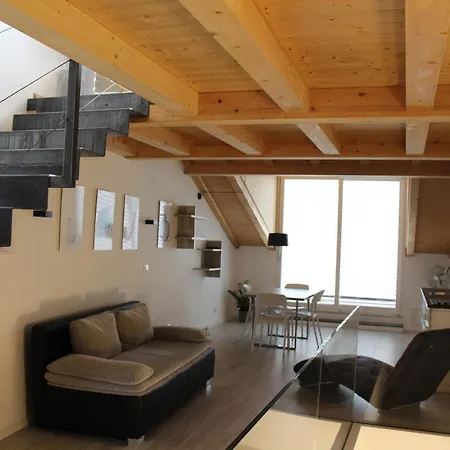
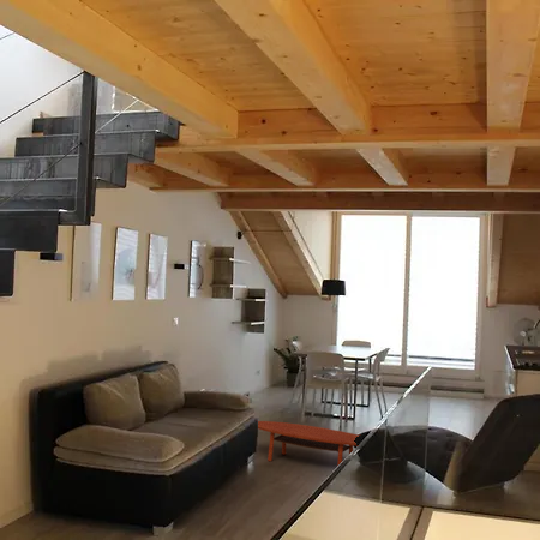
+ coffee table (311, 446)
